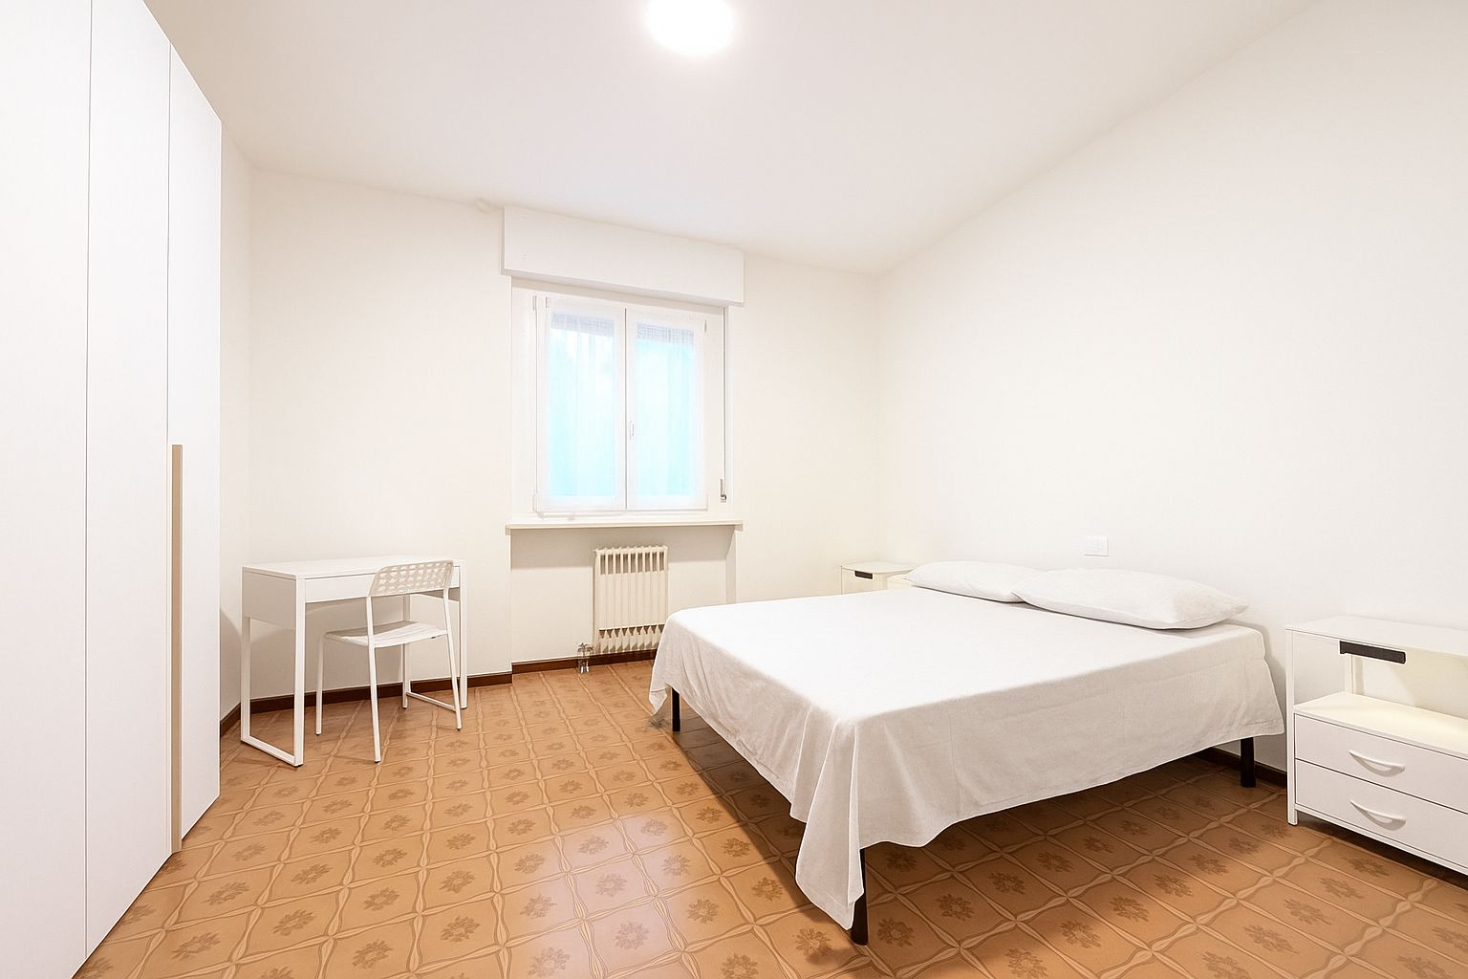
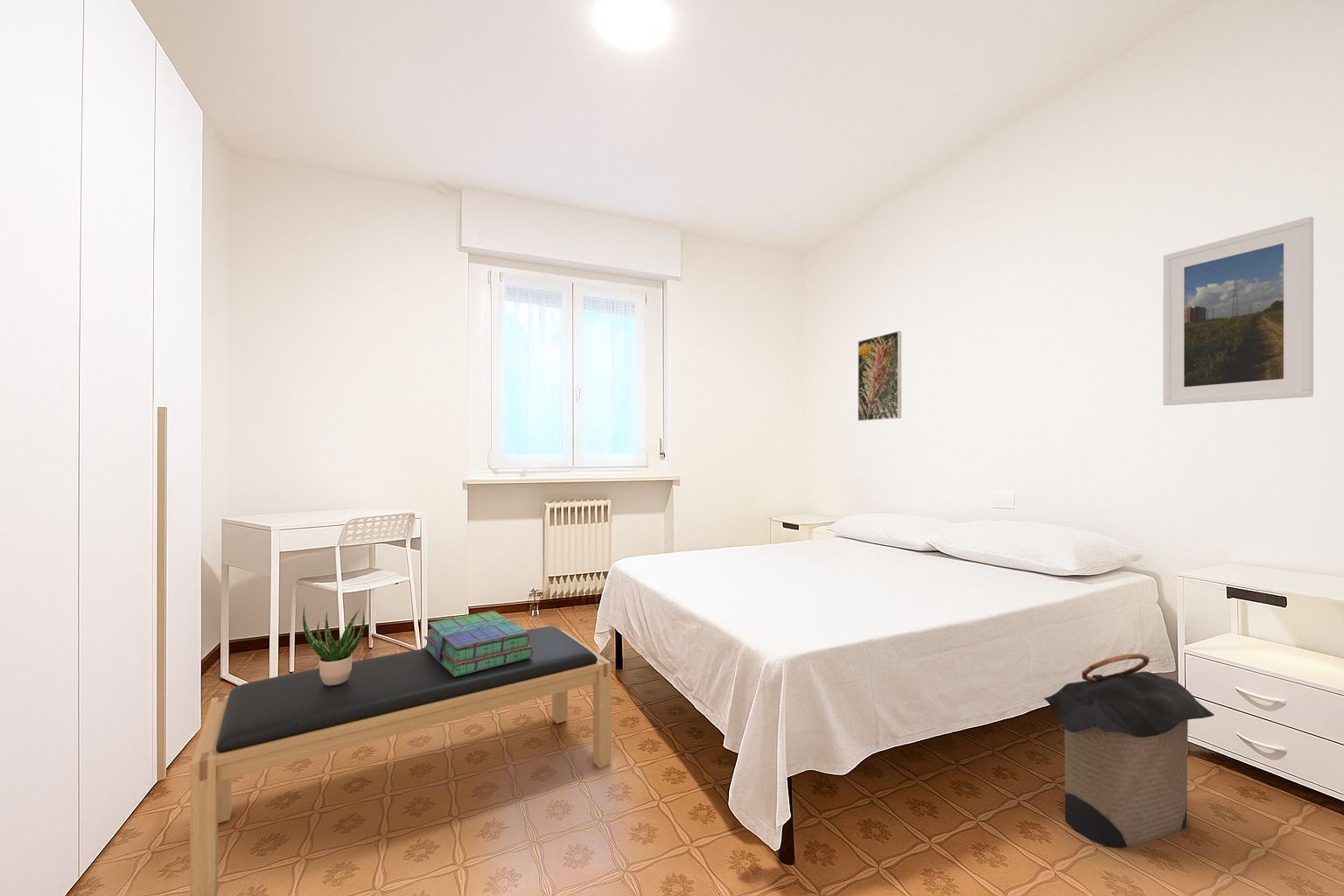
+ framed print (1231, 319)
+ stack of books (477, 639)
+ laundry hamper (1124, 731)
+ bench (427, 726)
+ potted plant (334, 642)
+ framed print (878, 378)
